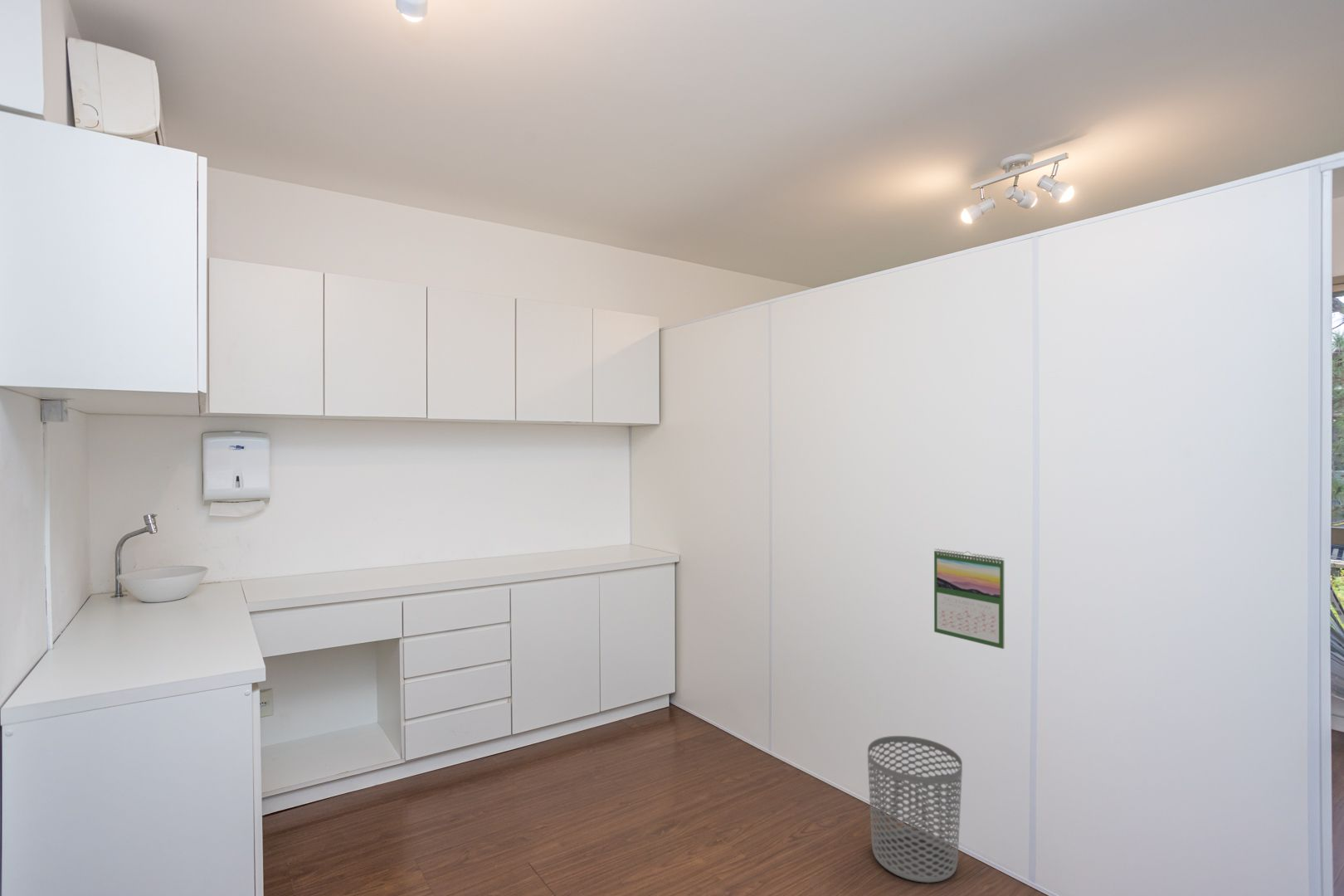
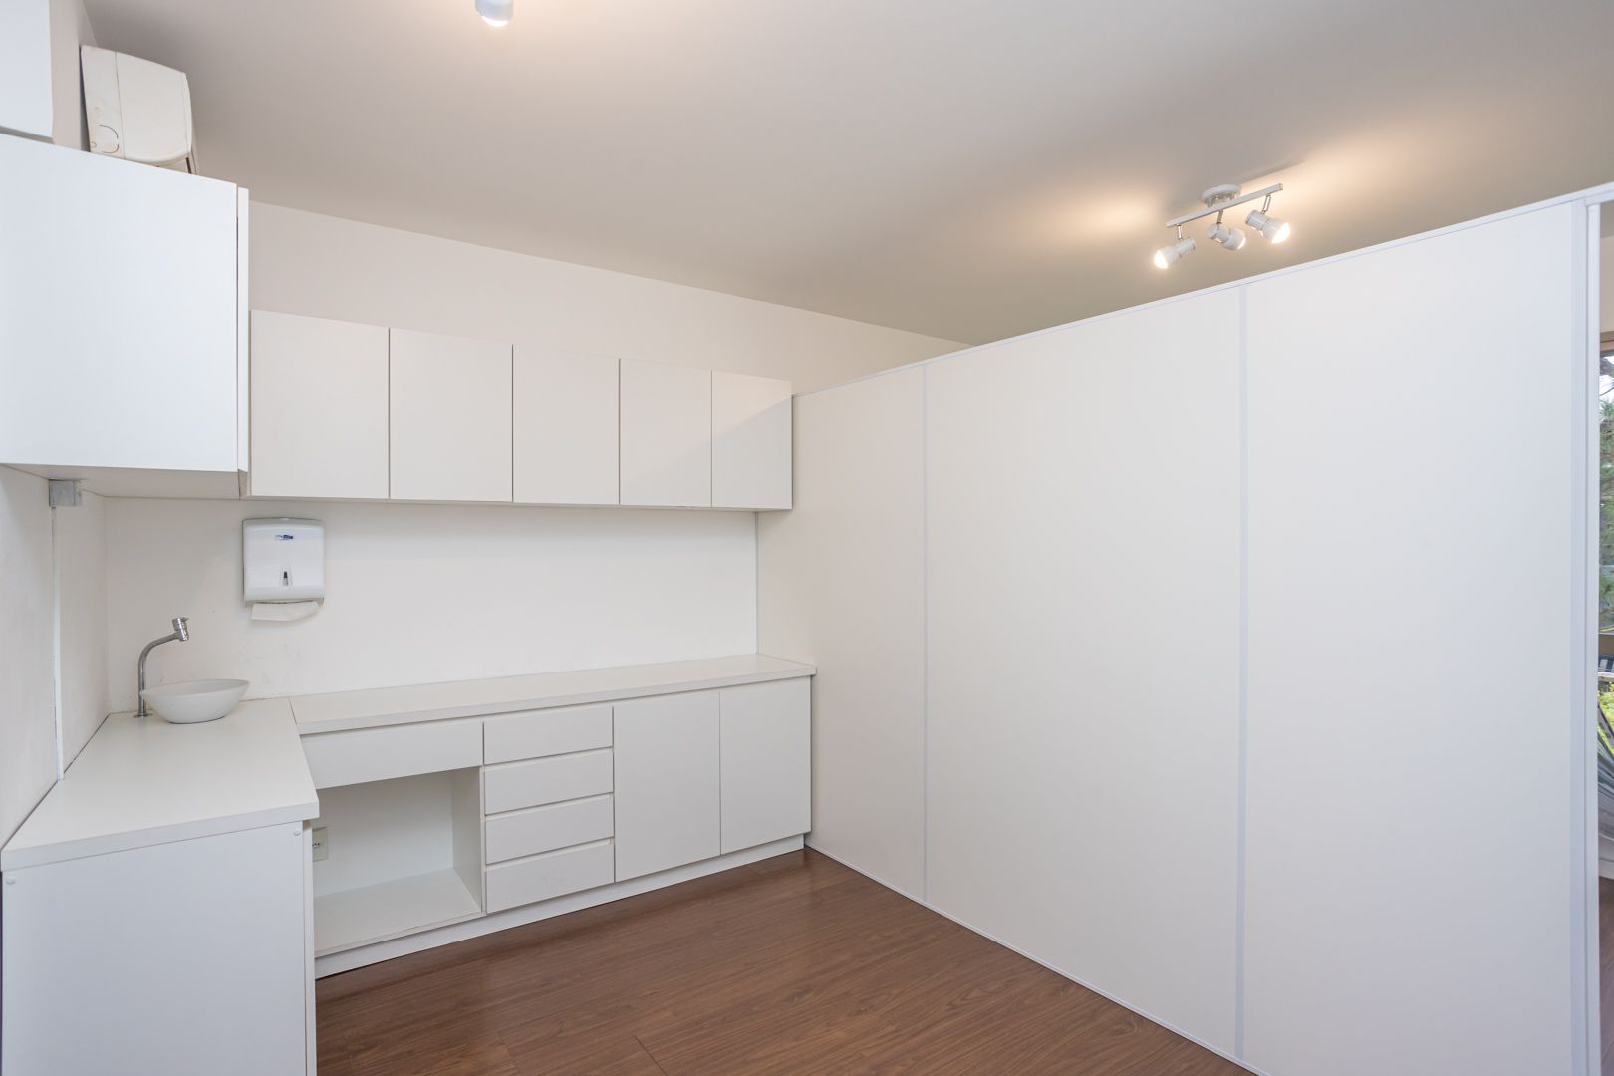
- calendar (967, 595)
- waste bin (913, 805)
